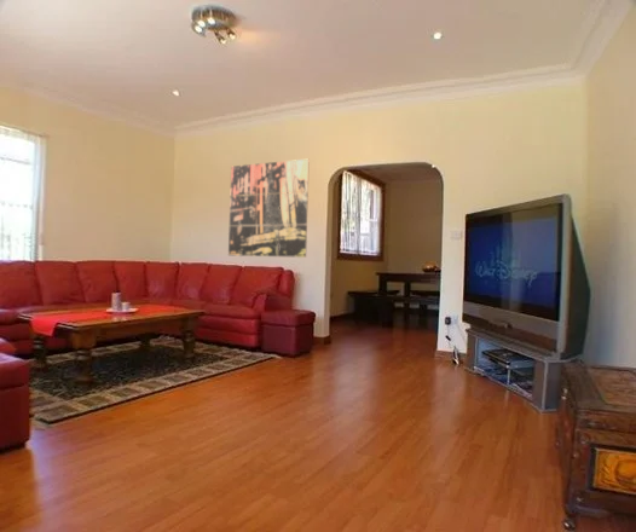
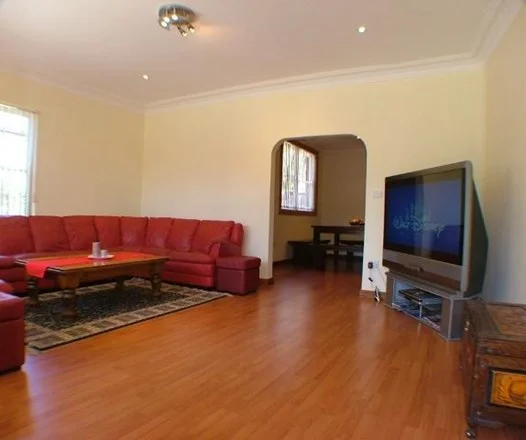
- wall art (266, 209)
